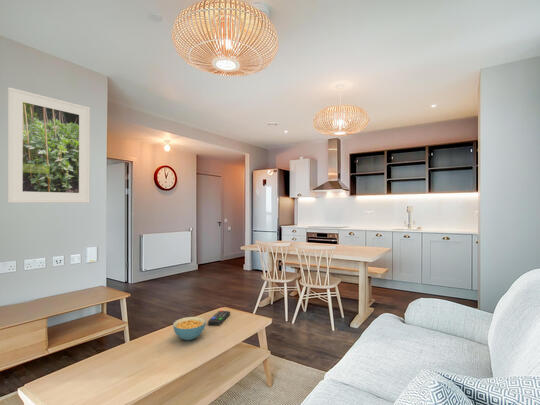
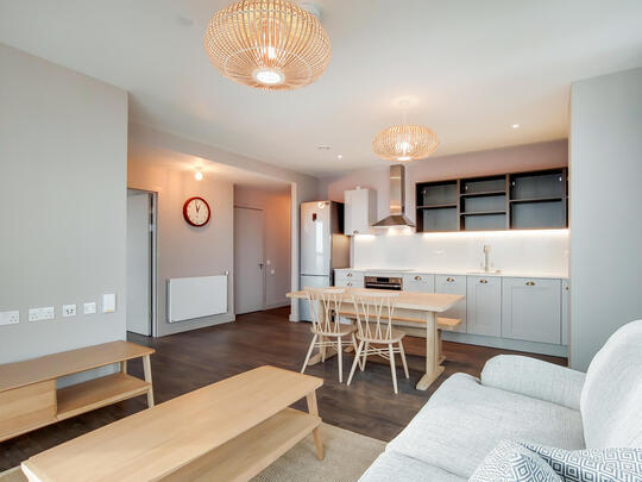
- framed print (52, 150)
- cereal bowl (189, 330)
- remote control (219, 317)
